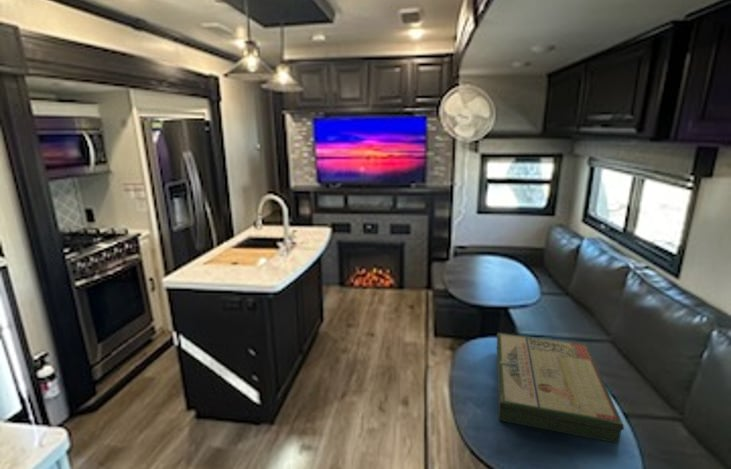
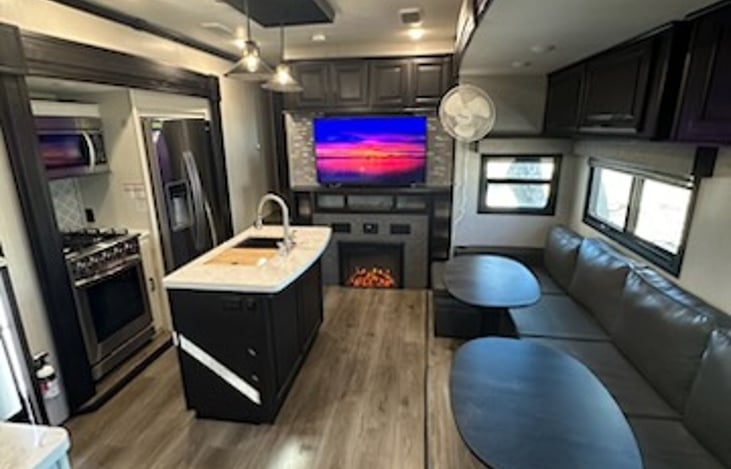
- board game (547, 378)
